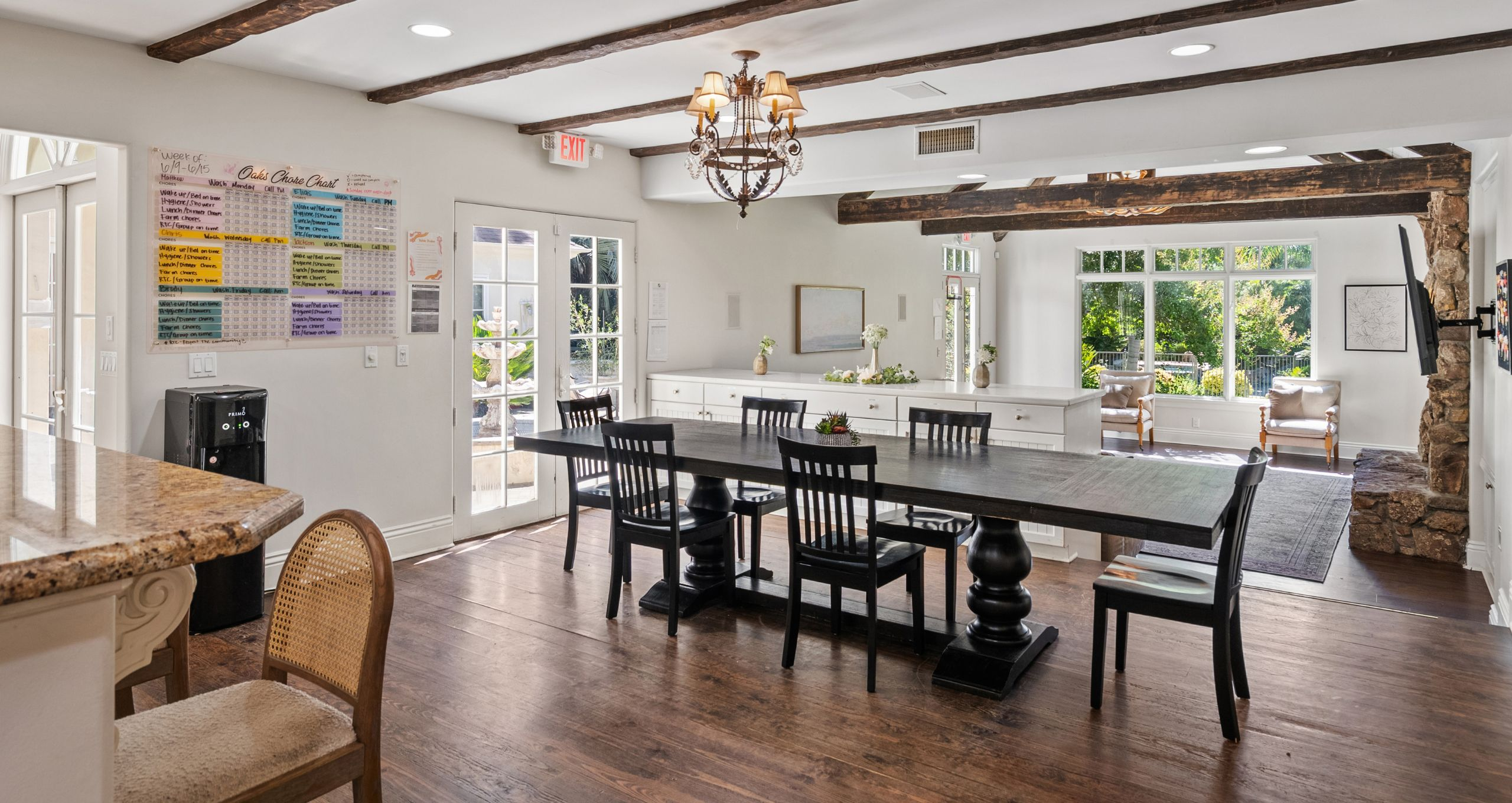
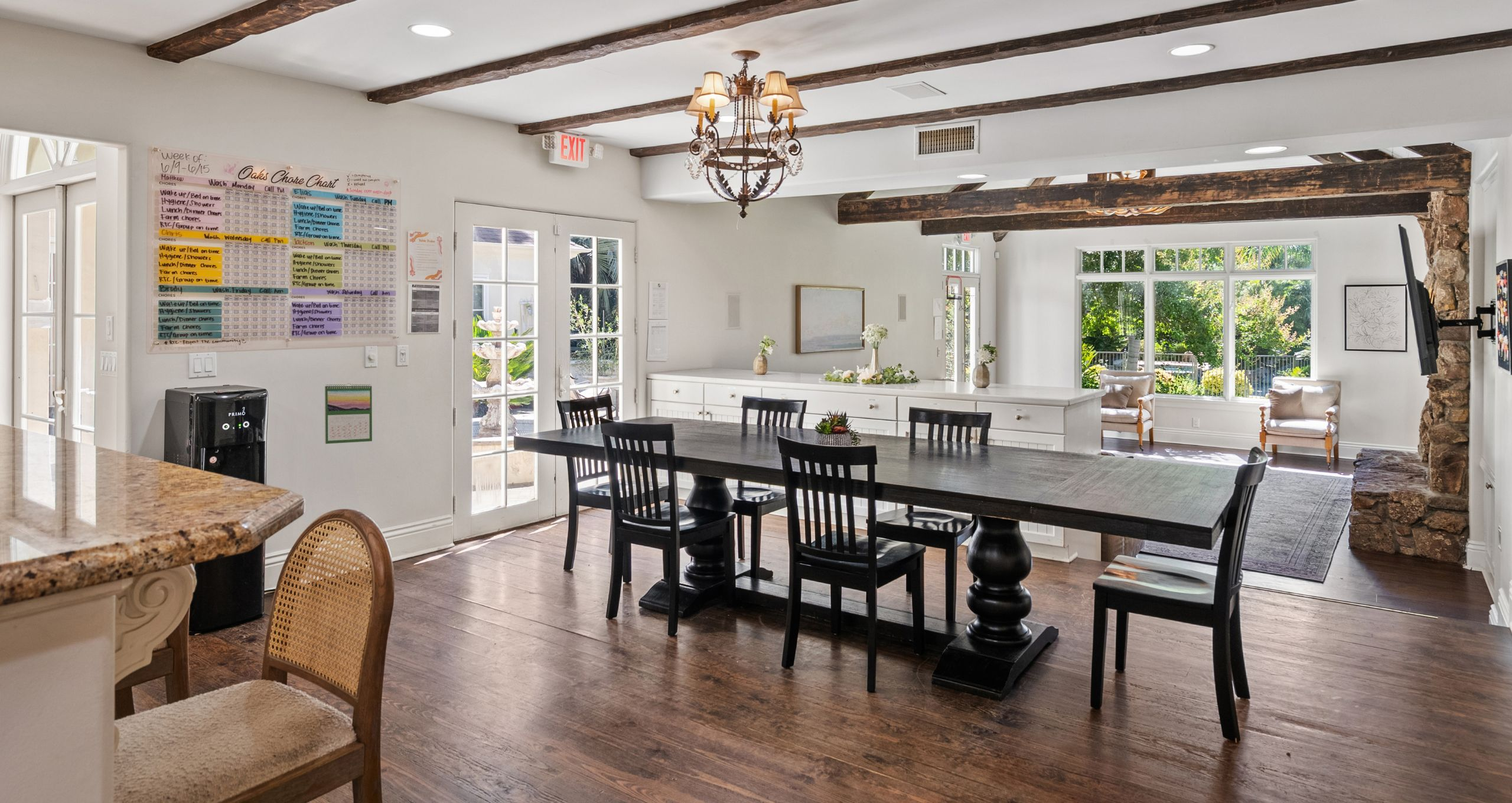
+ calendar (348, 413)
